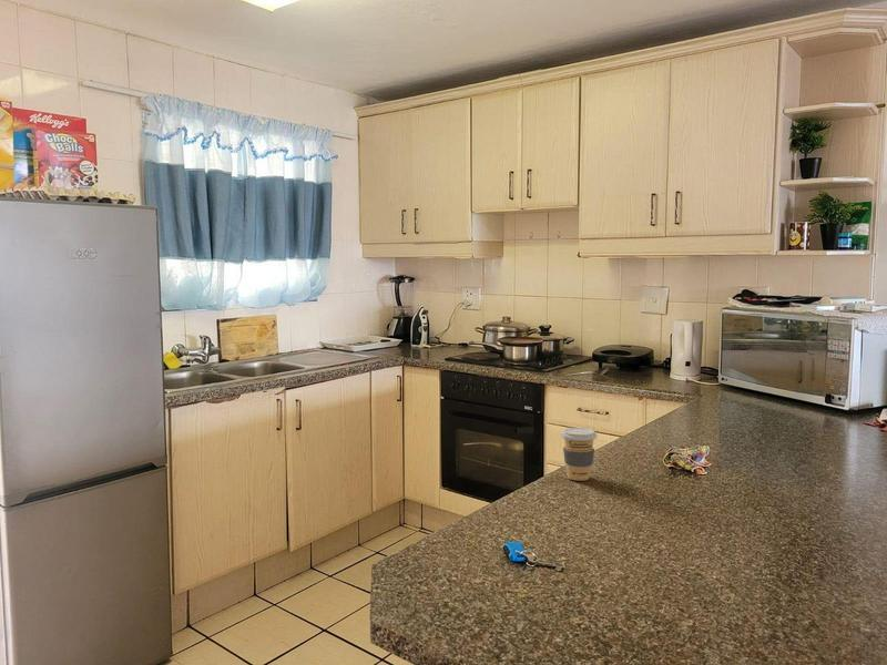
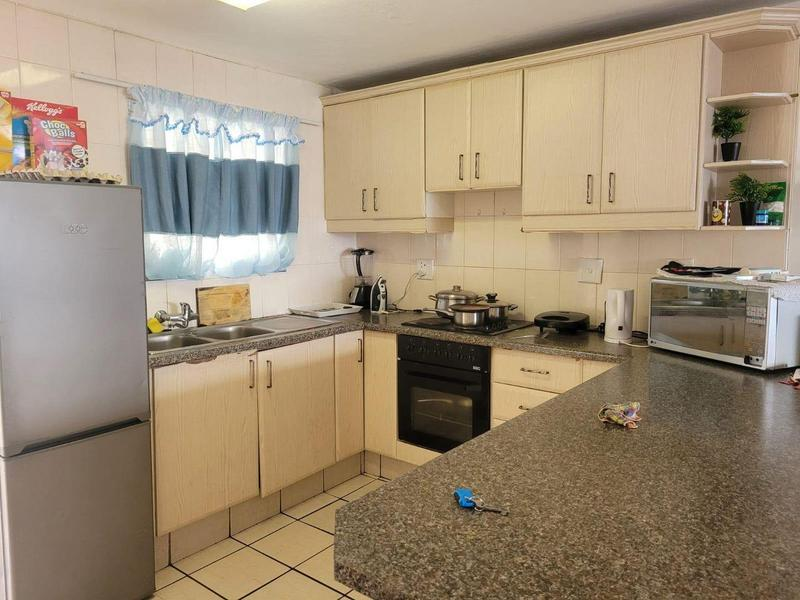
- coffee cup (578, 453)
